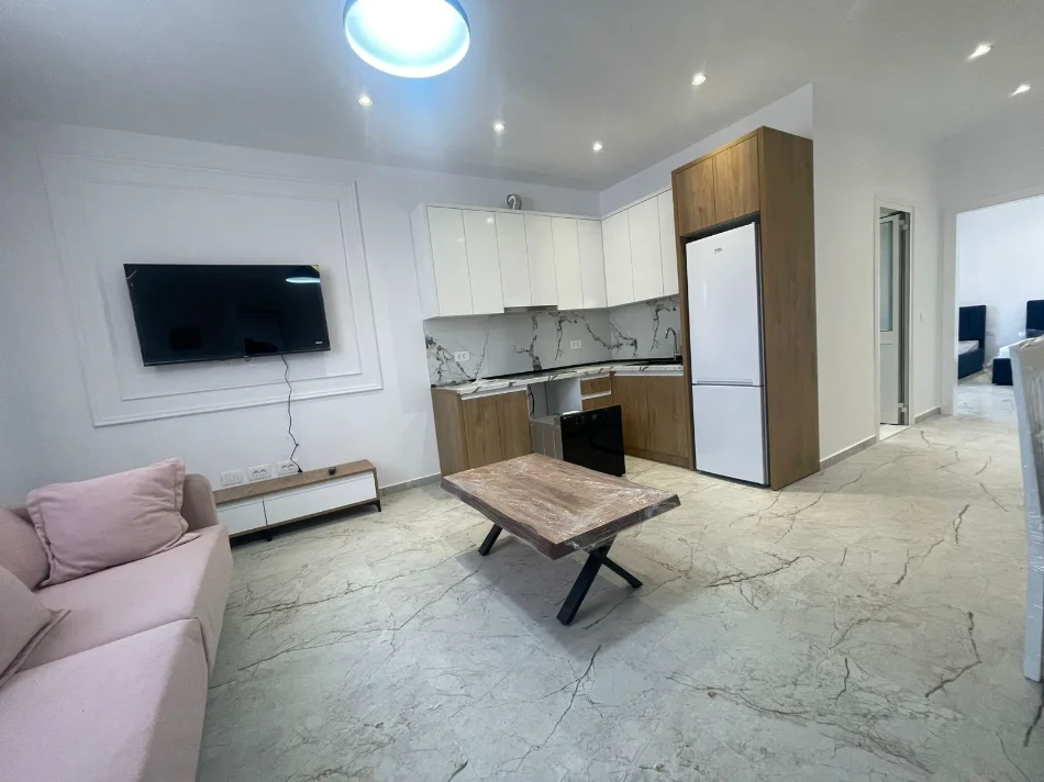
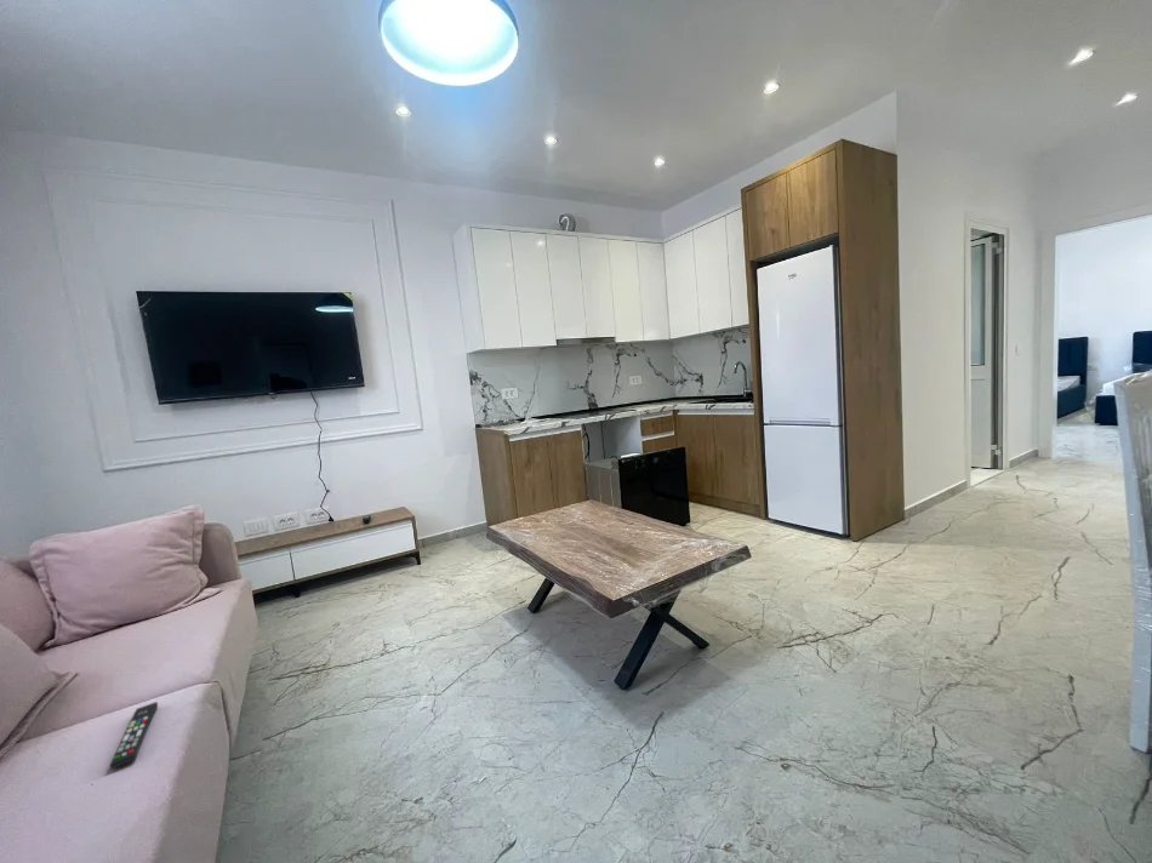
+ remote control (136, 732)
